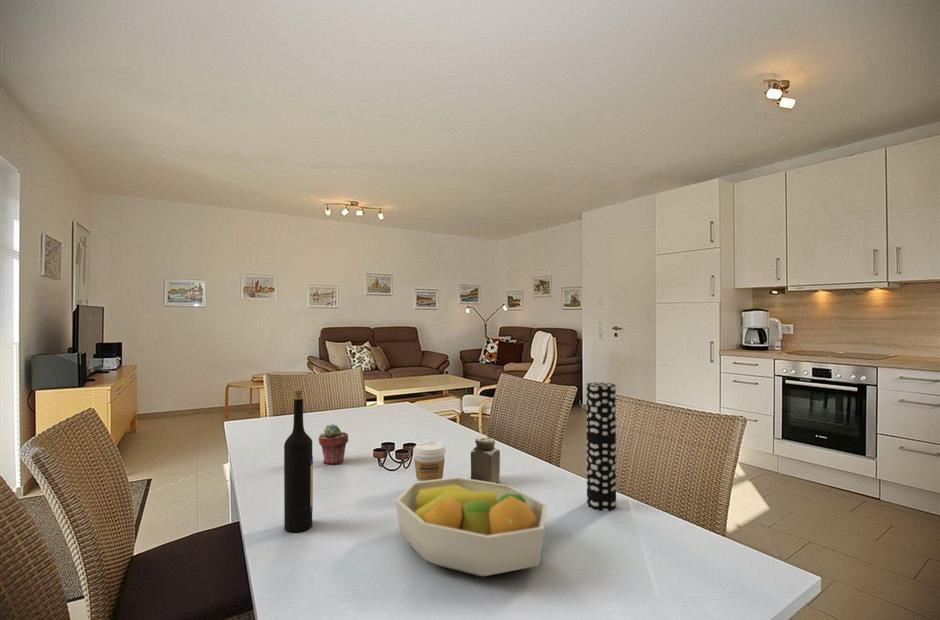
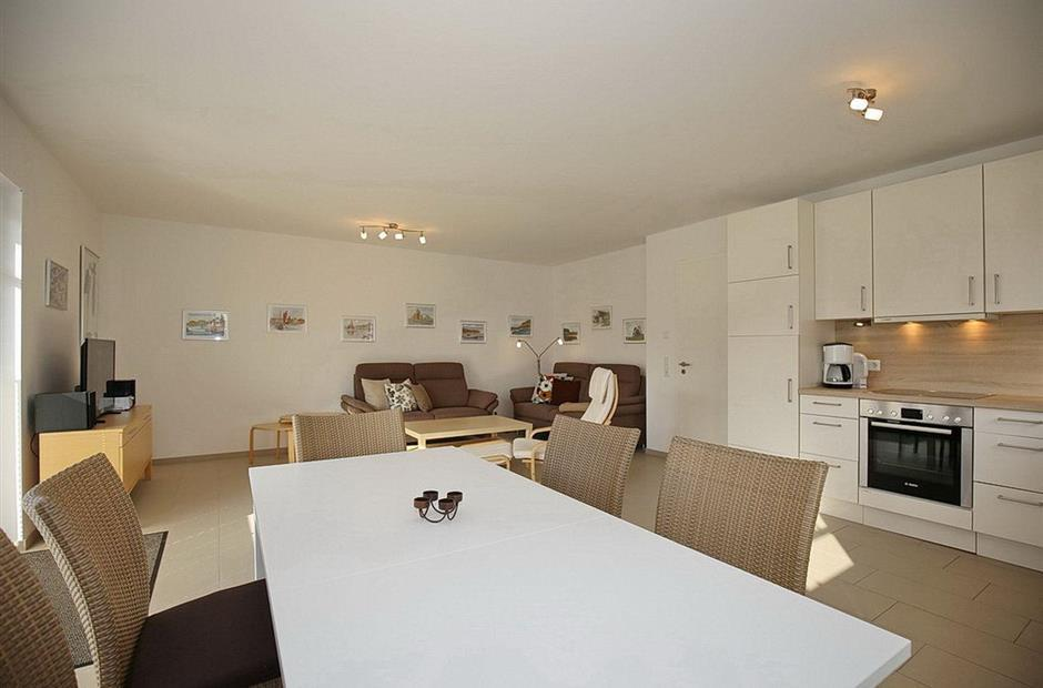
- wine bottle (298, 458)
- salt shaker (485, 459)
- fruit bowl (470, 515)
- coffee cup (429, 466)
- vase (601, 444)
- potted succulent (333, 442)
